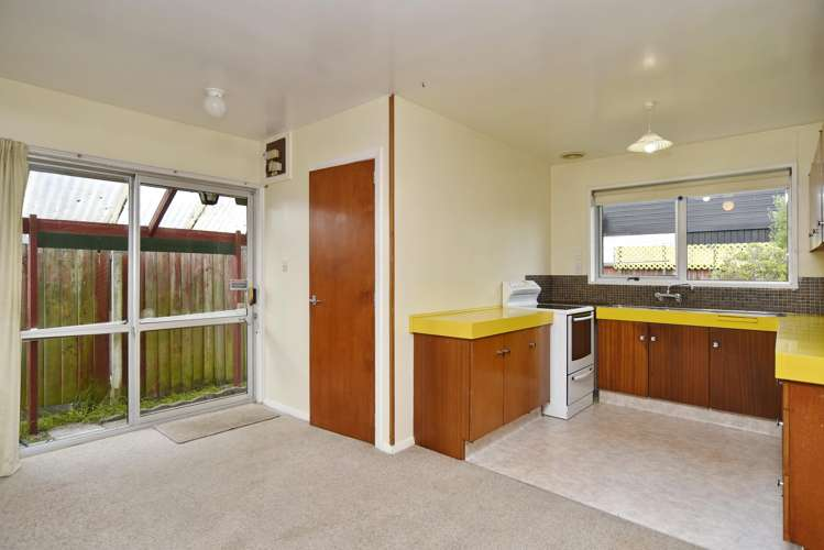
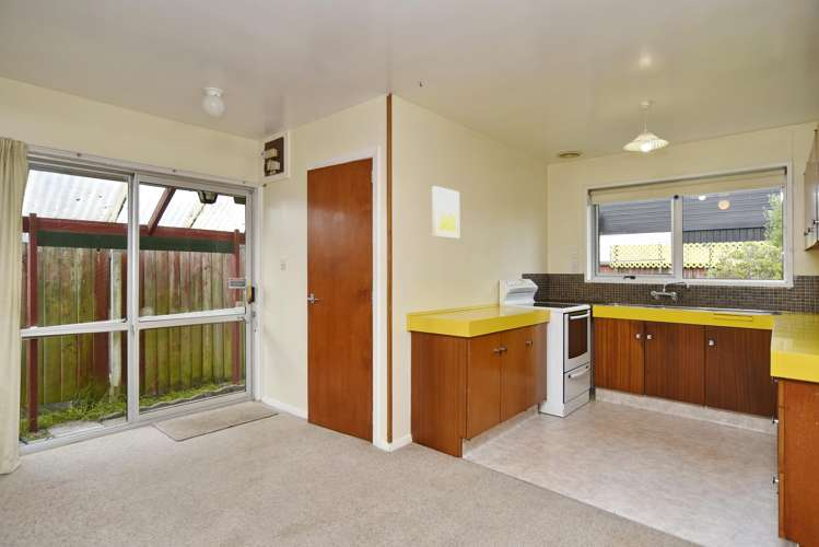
+ wall art (446, 212)
